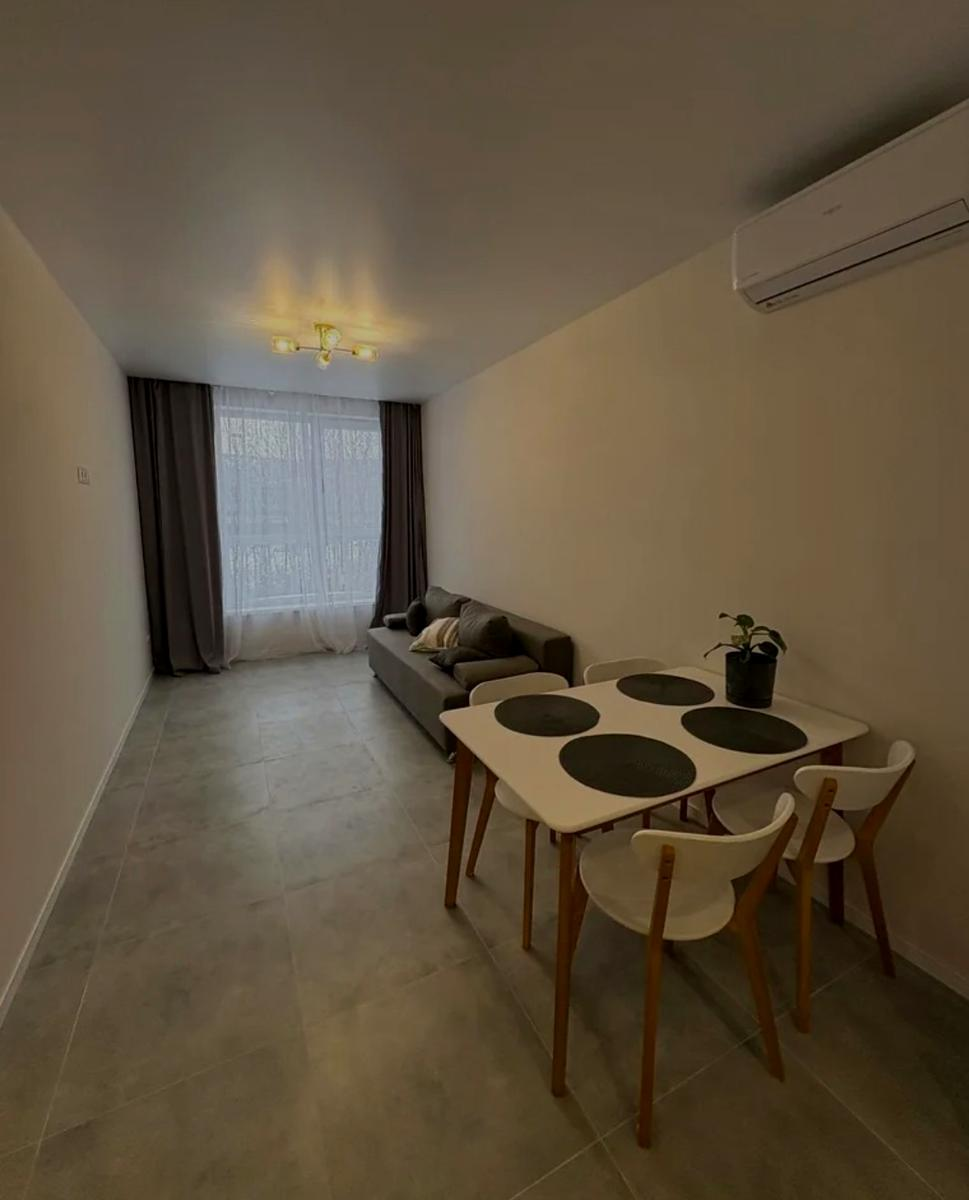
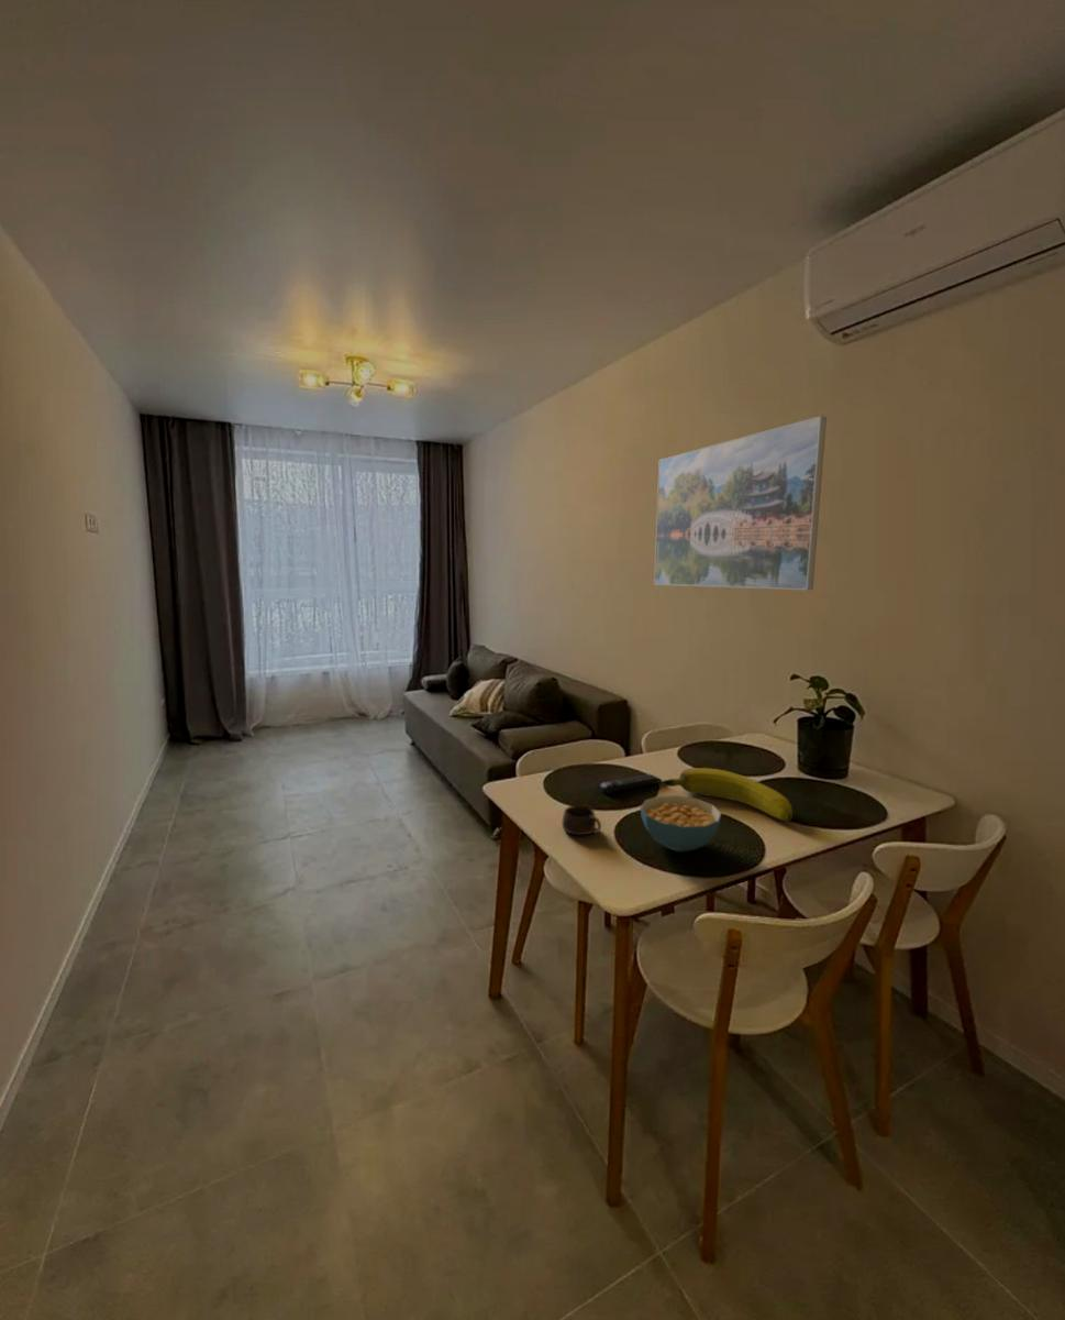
+ cup (581, 822)
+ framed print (724, 515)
+ fruit (731, 793)
+ remote control (631, 783)
+ cereal bowl (679, 828)
